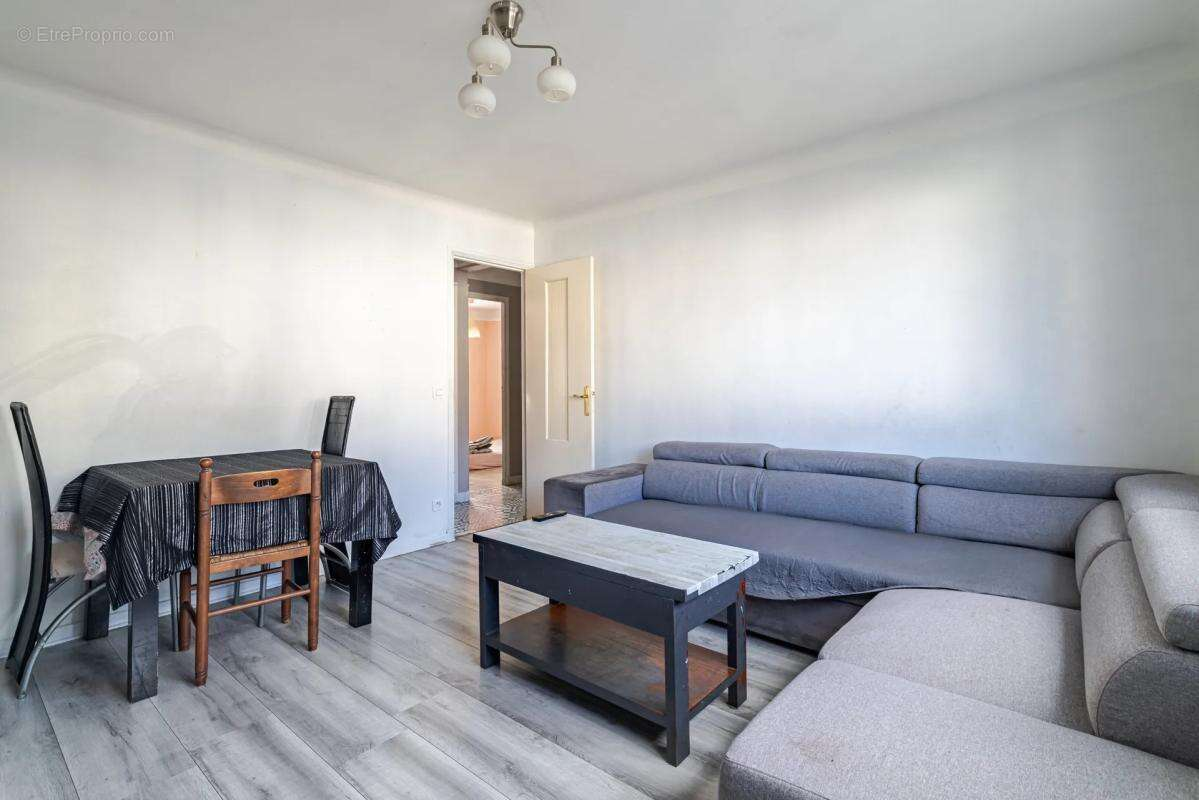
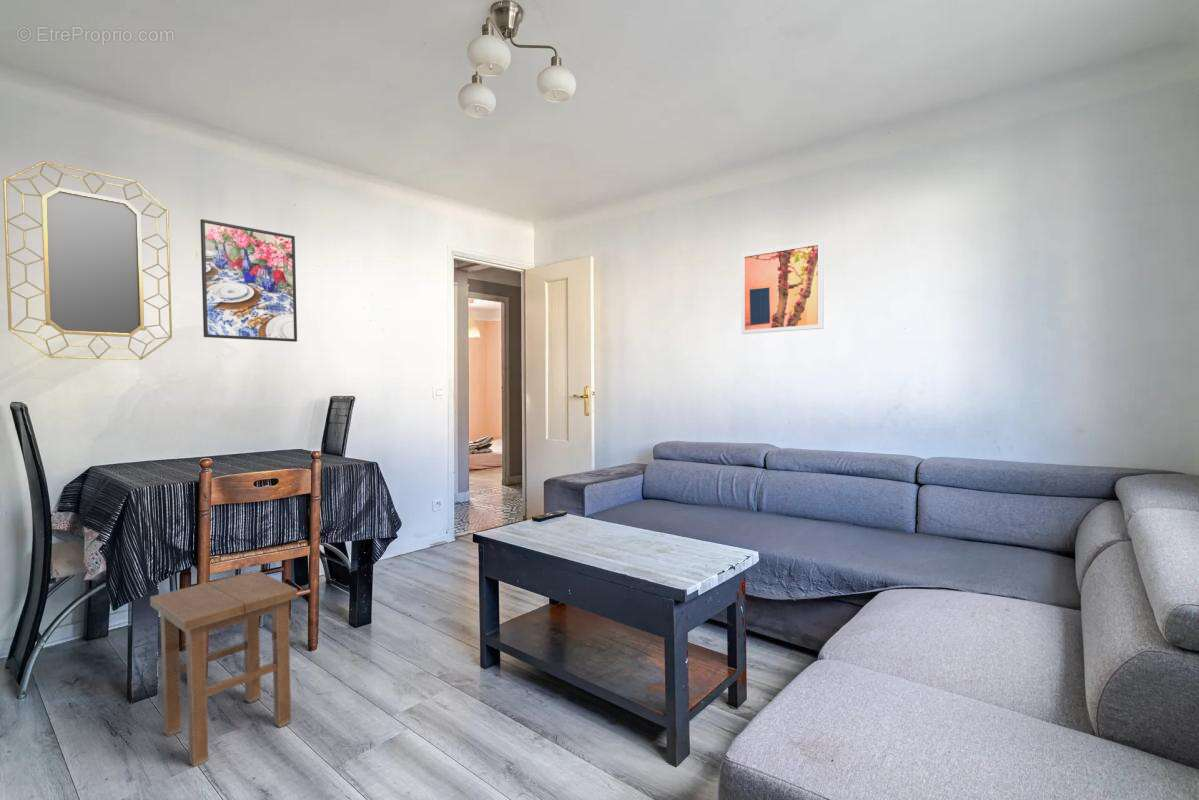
+ wall art (780, 289)
+ home mirror (95, 264)
+ stool (224, 656)
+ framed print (251, 284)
